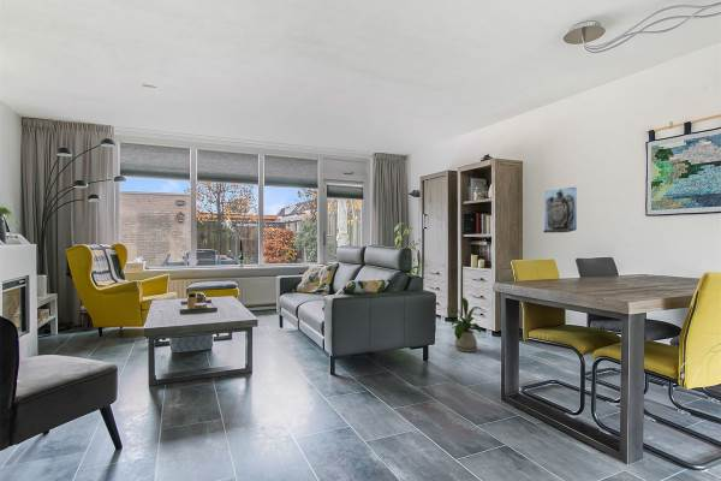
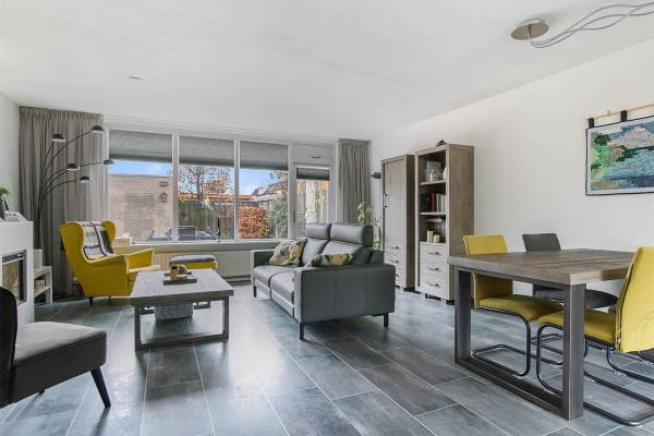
- wall sculpture (558, 210)
- house plant (463, 325)
